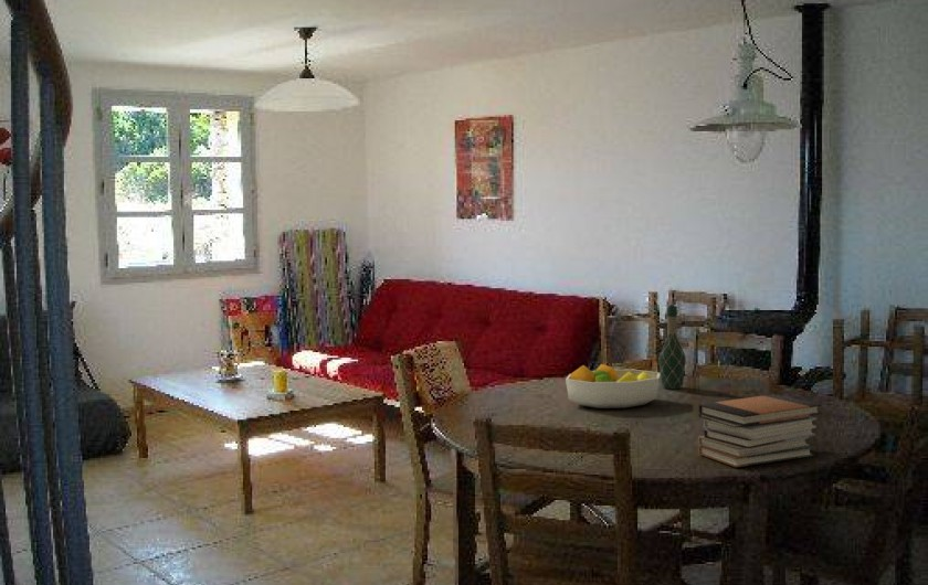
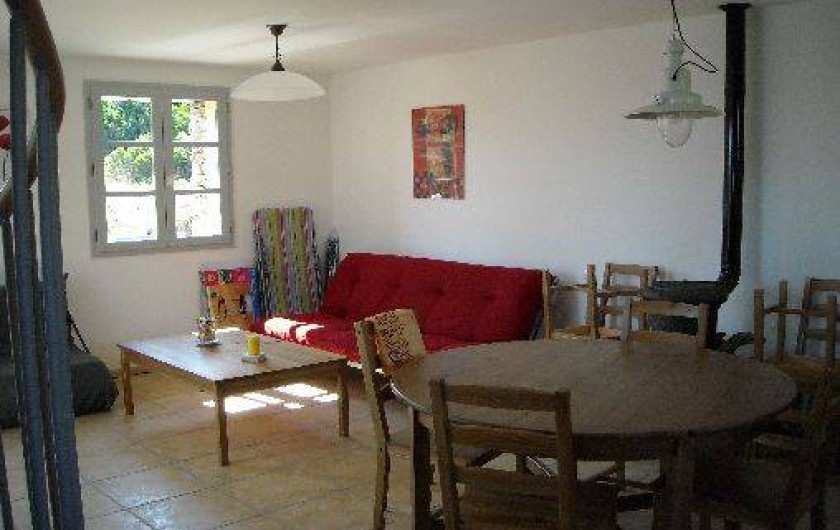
- book stack (758, 429)
- fruit bowl (613, 383)
- wine bottle (672, 347)
